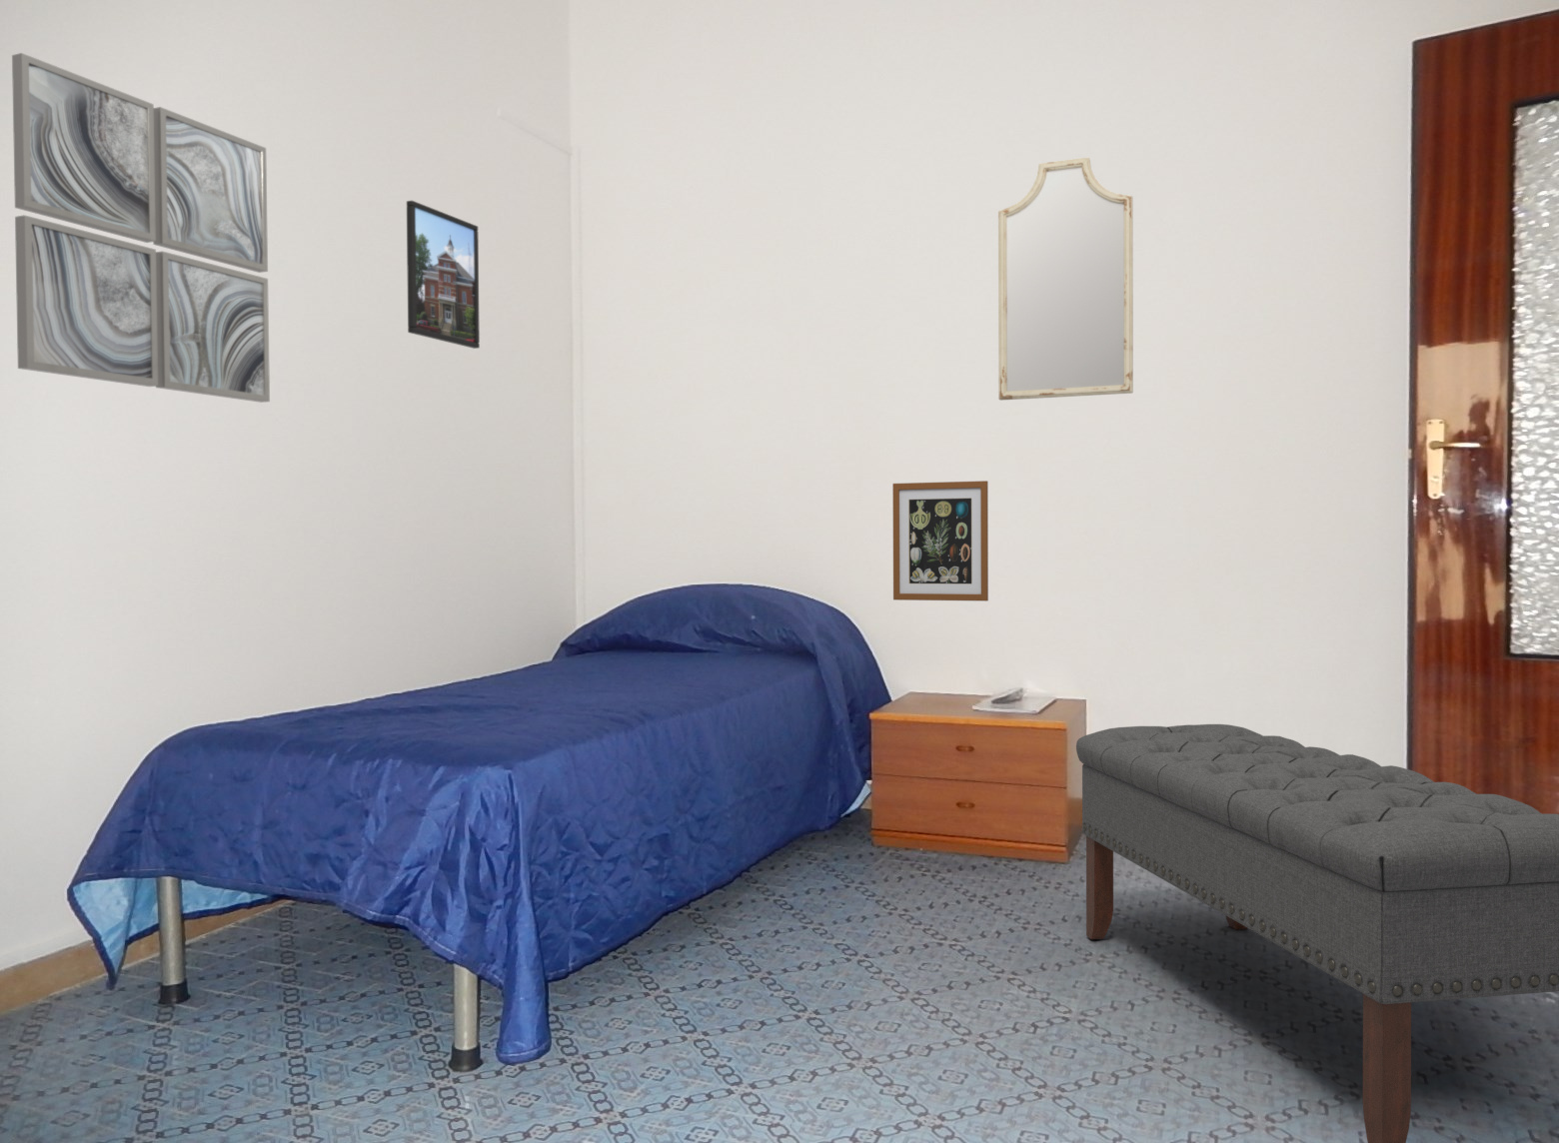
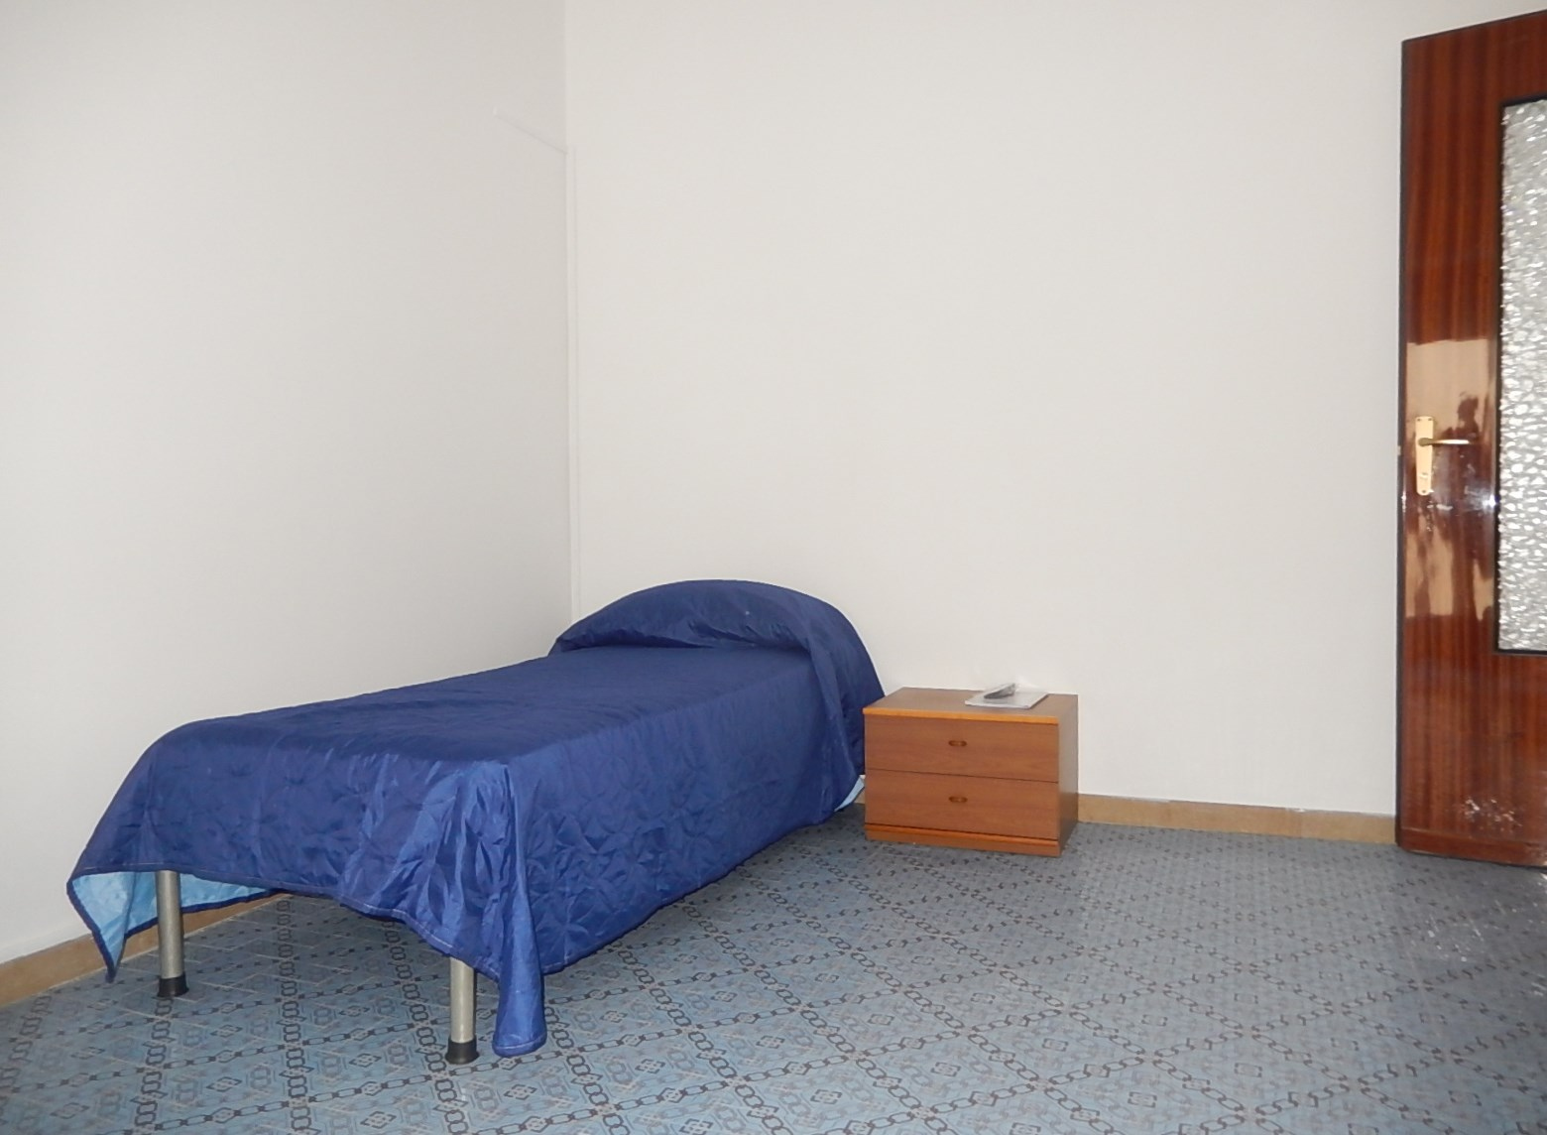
- home mirror (1063, 278)
- bench (1294, 889)
- wall art (154, 249)
- wall art (939, 541)
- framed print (444, 277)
